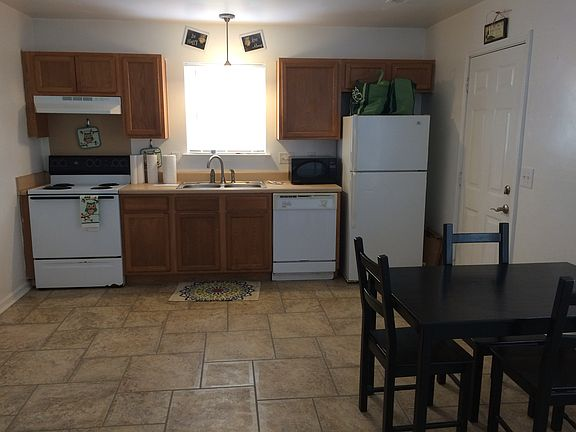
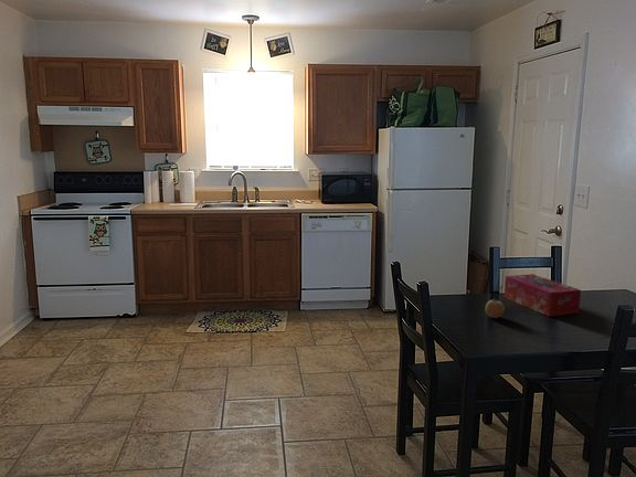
+ tissue box (540, 294)
+ fruit (495, 307)
